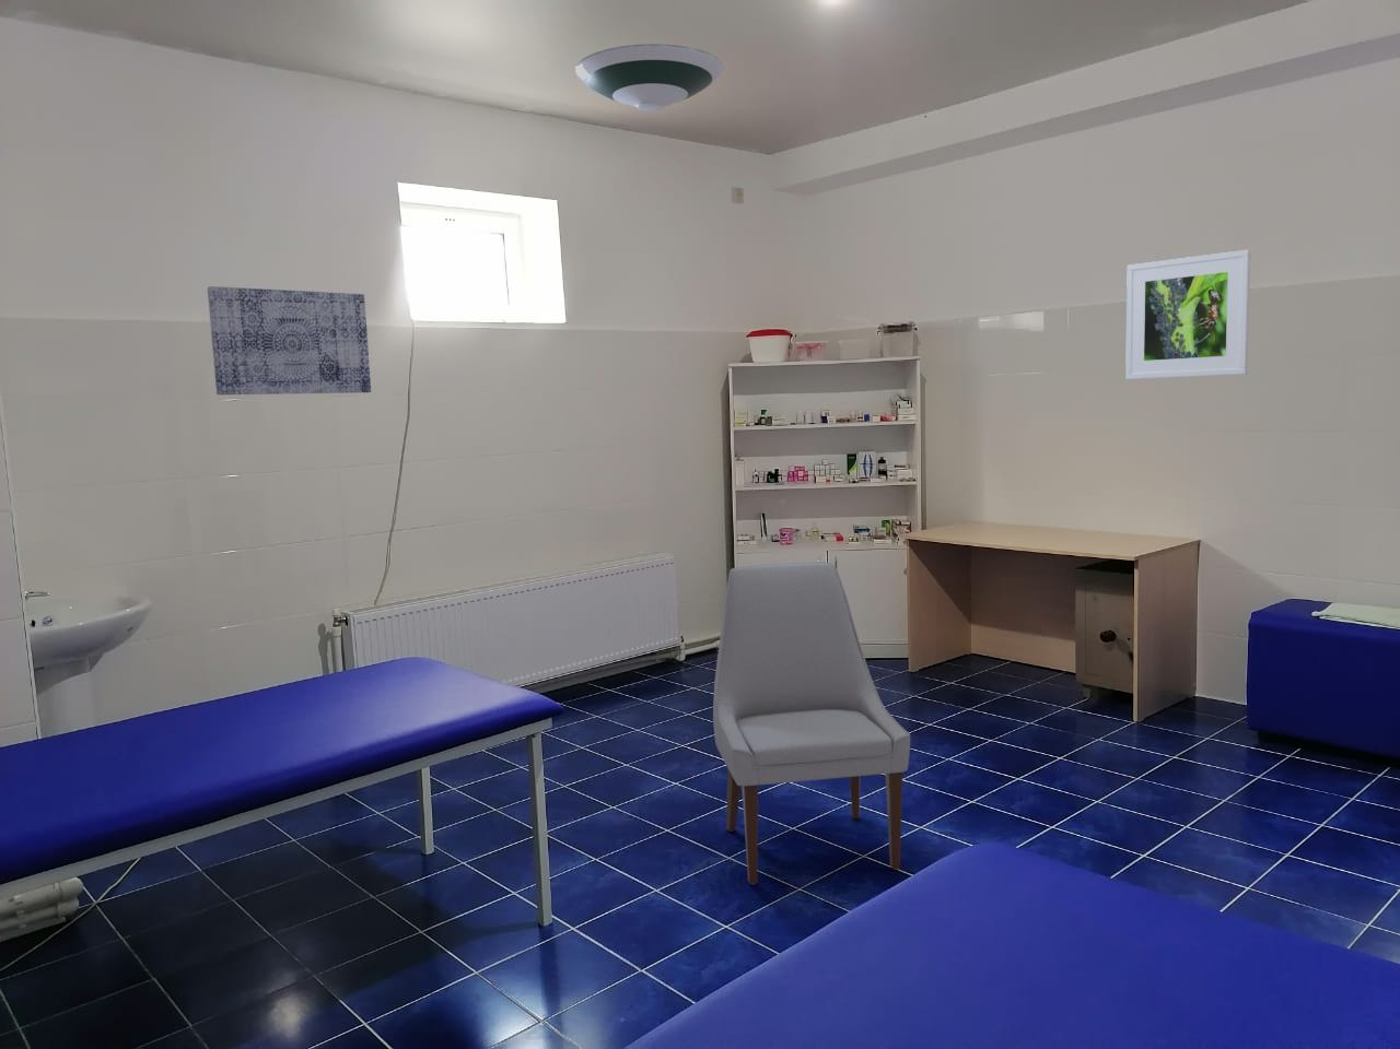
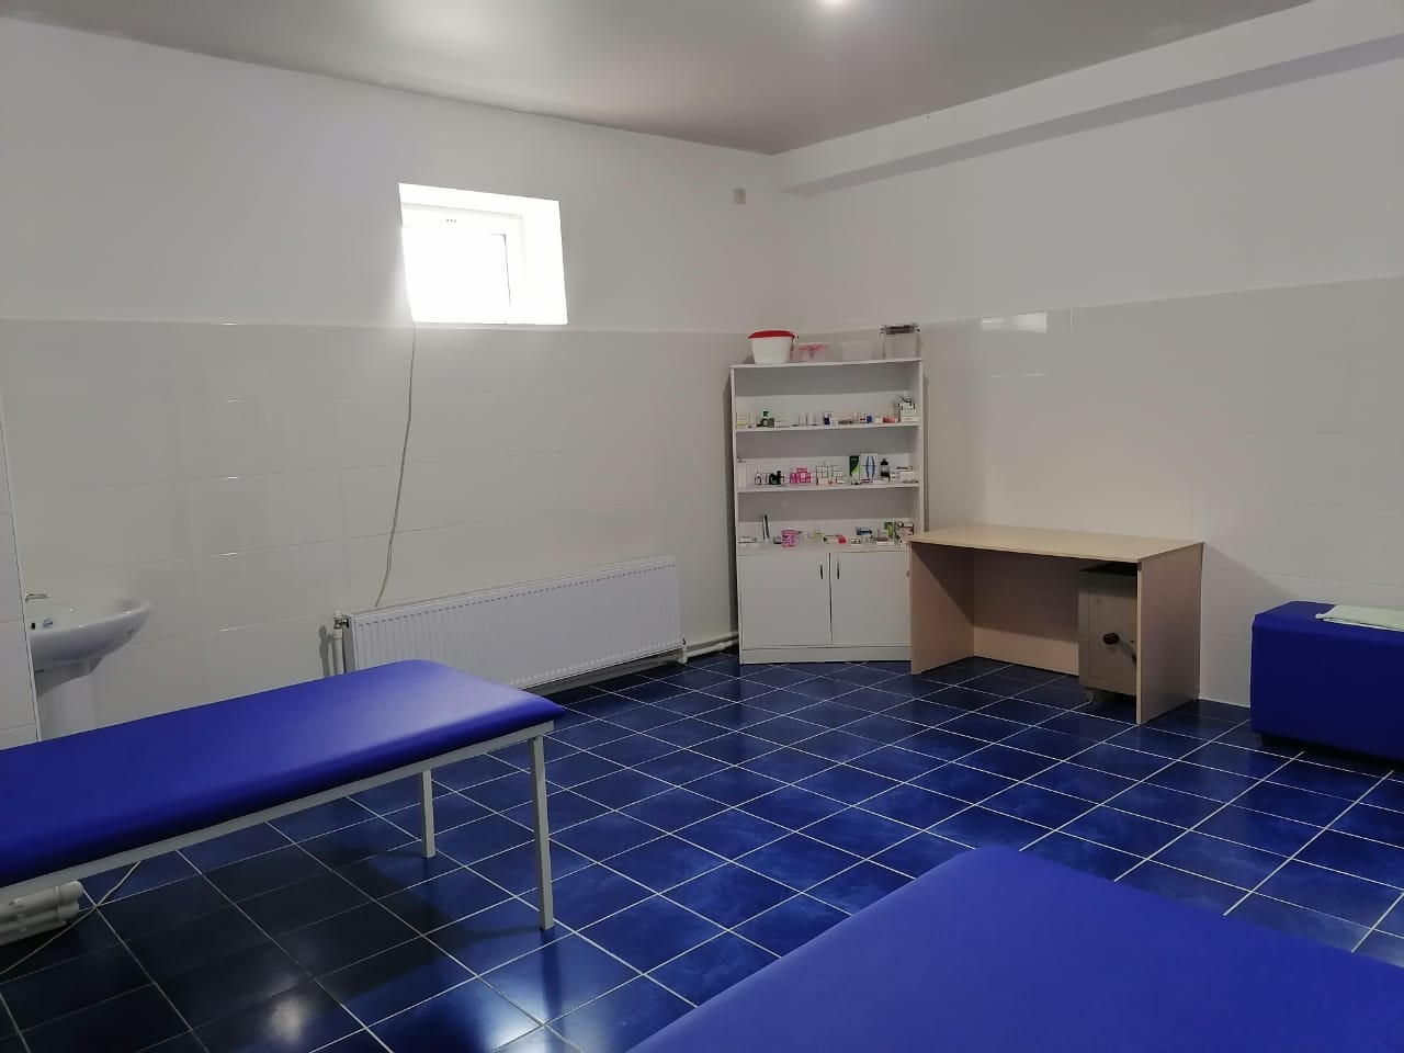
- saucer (649, 88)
- wall art (293, 342)
- chair (800, 712)
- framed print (1185, 317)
